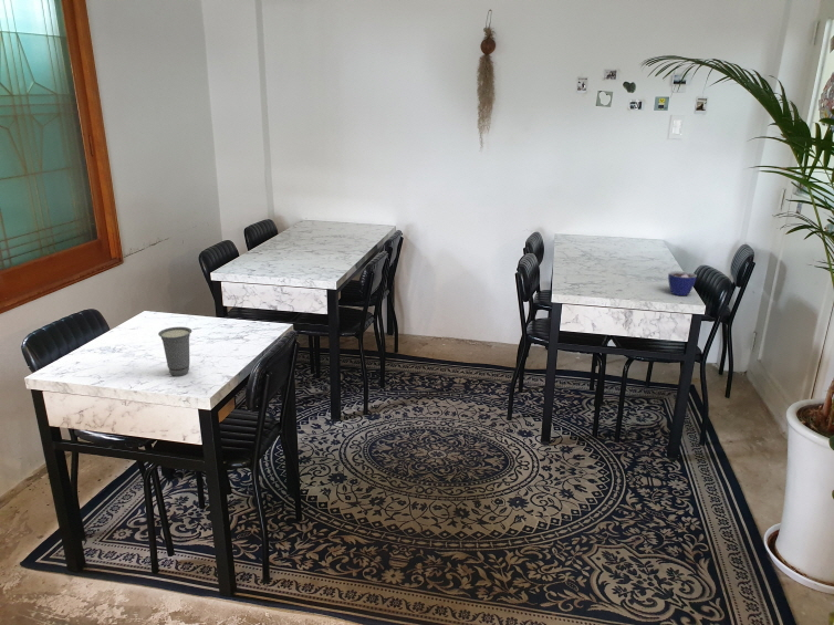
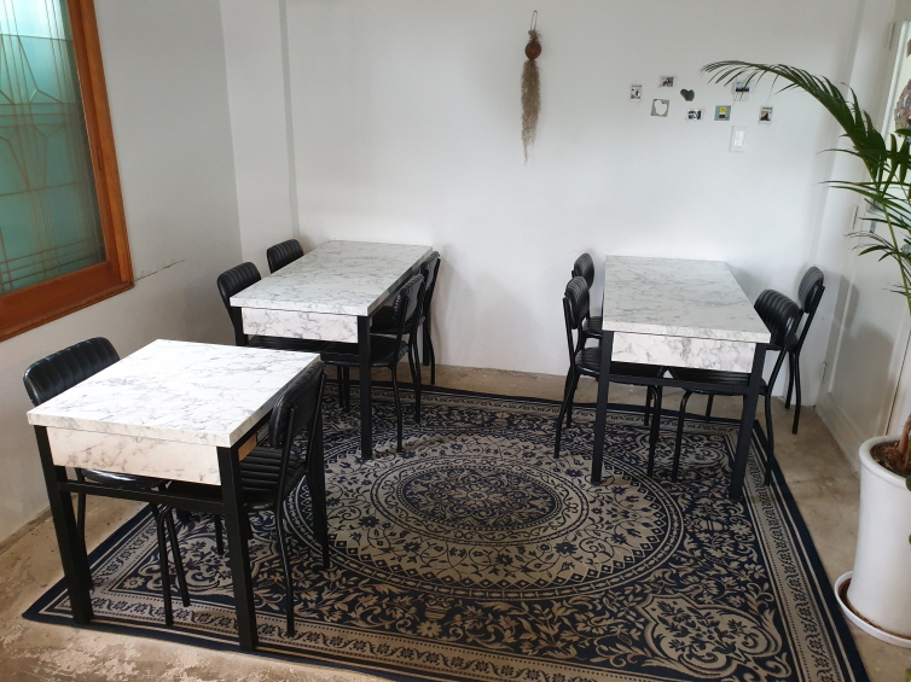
- cup (177, 352)
- cup (679, 282)
